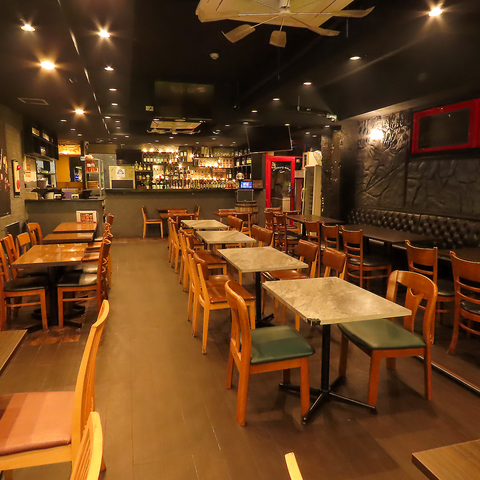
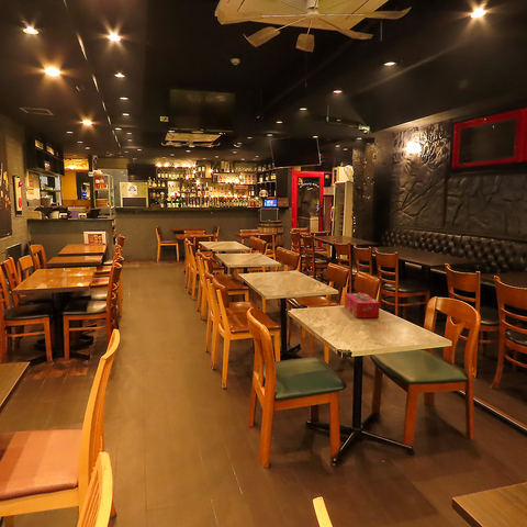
+ tissue box (360, 304)
